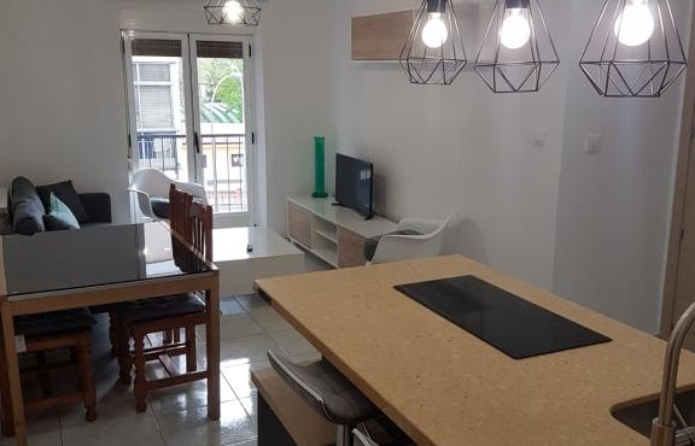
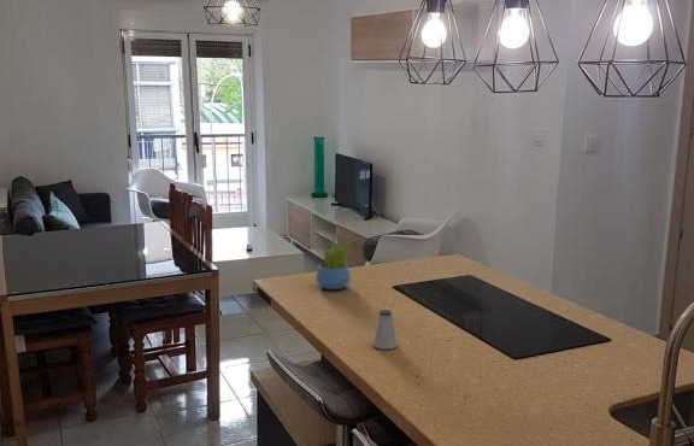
+ succulent plant (334, 260)
+ saltshaker (384, 328)
